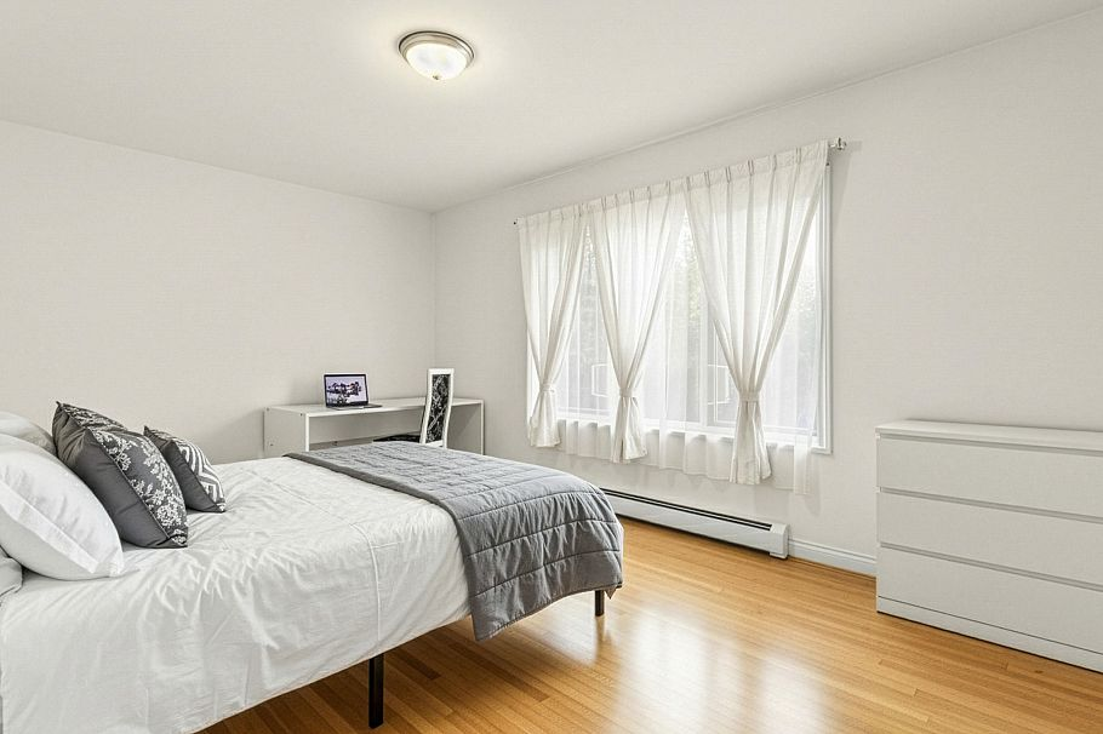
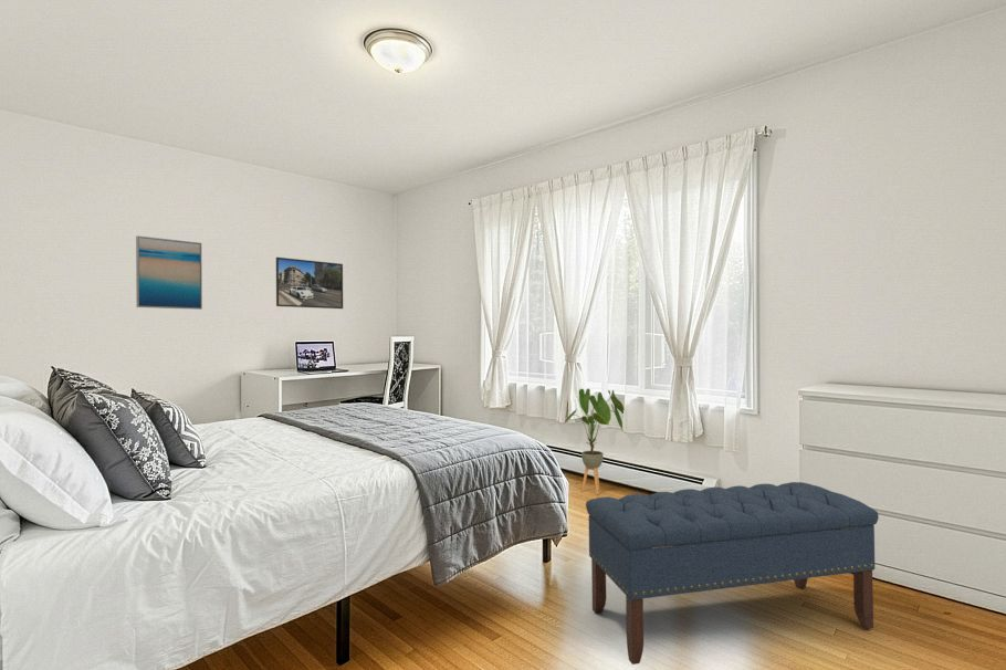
+ bench (726, 557)
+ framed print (311, 284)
+ house plant (596, 439)
+ wall art (169, 273)
